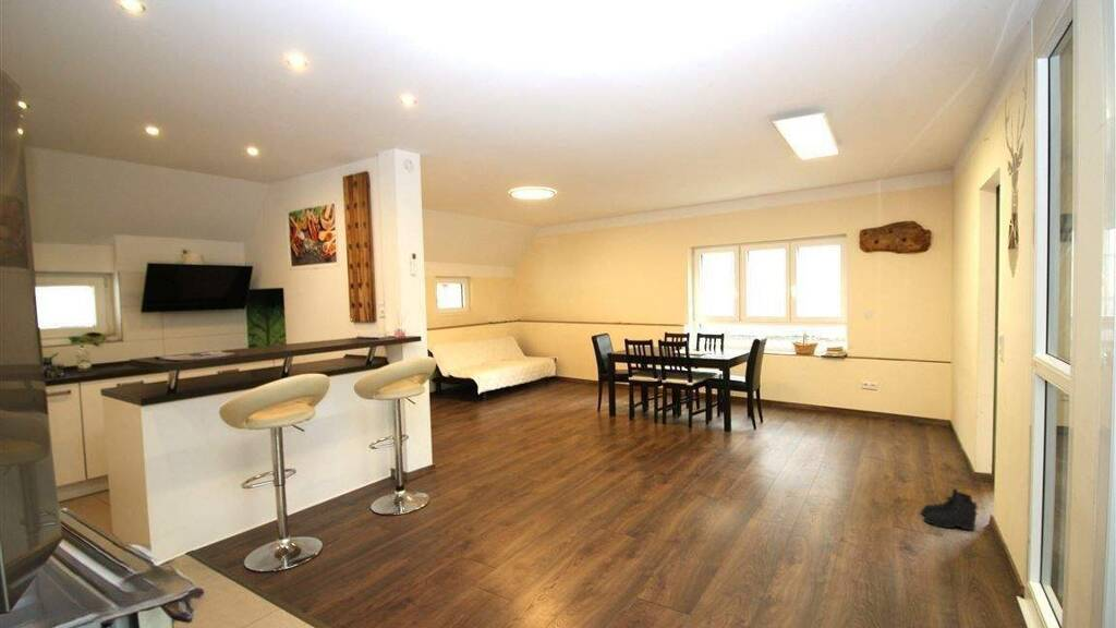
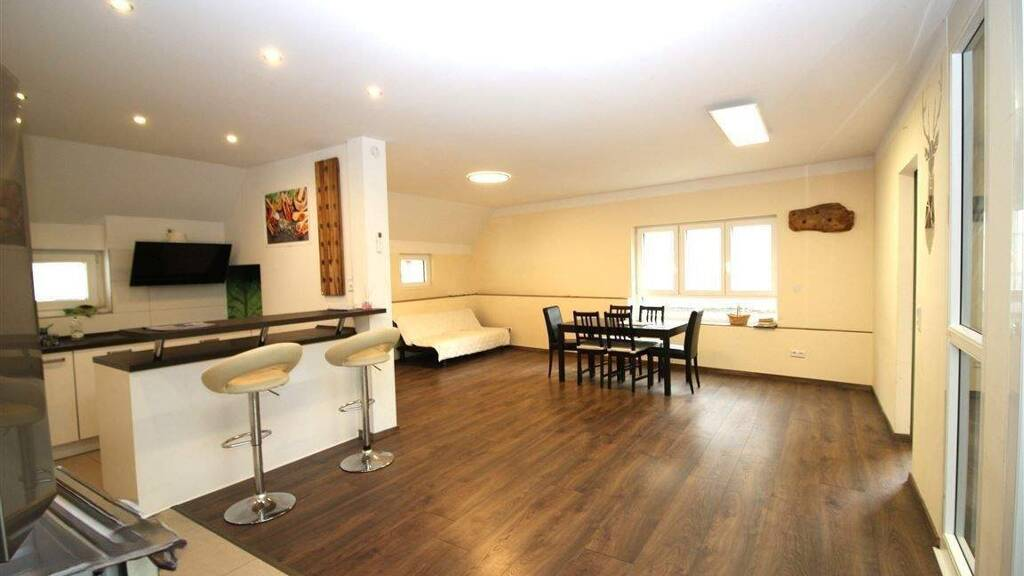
- boots (948, 506)
